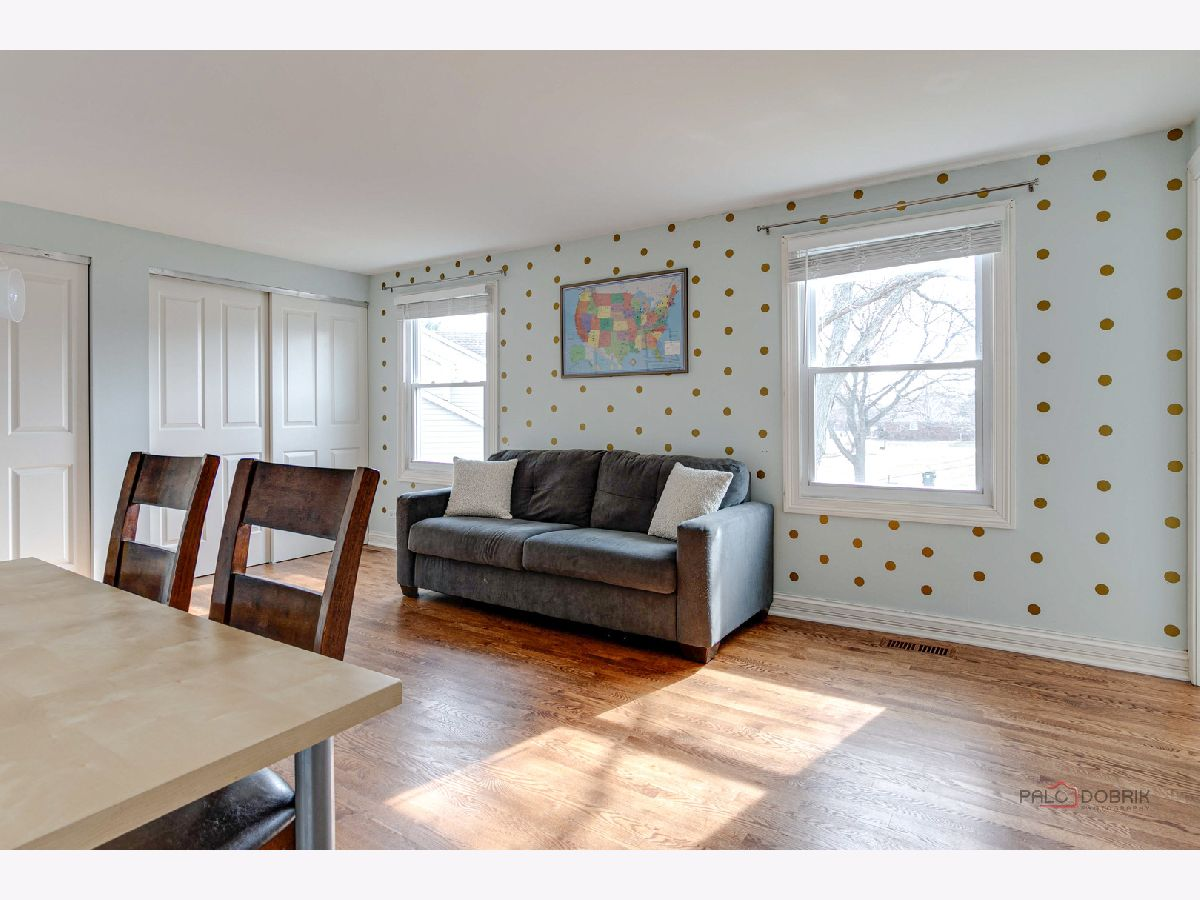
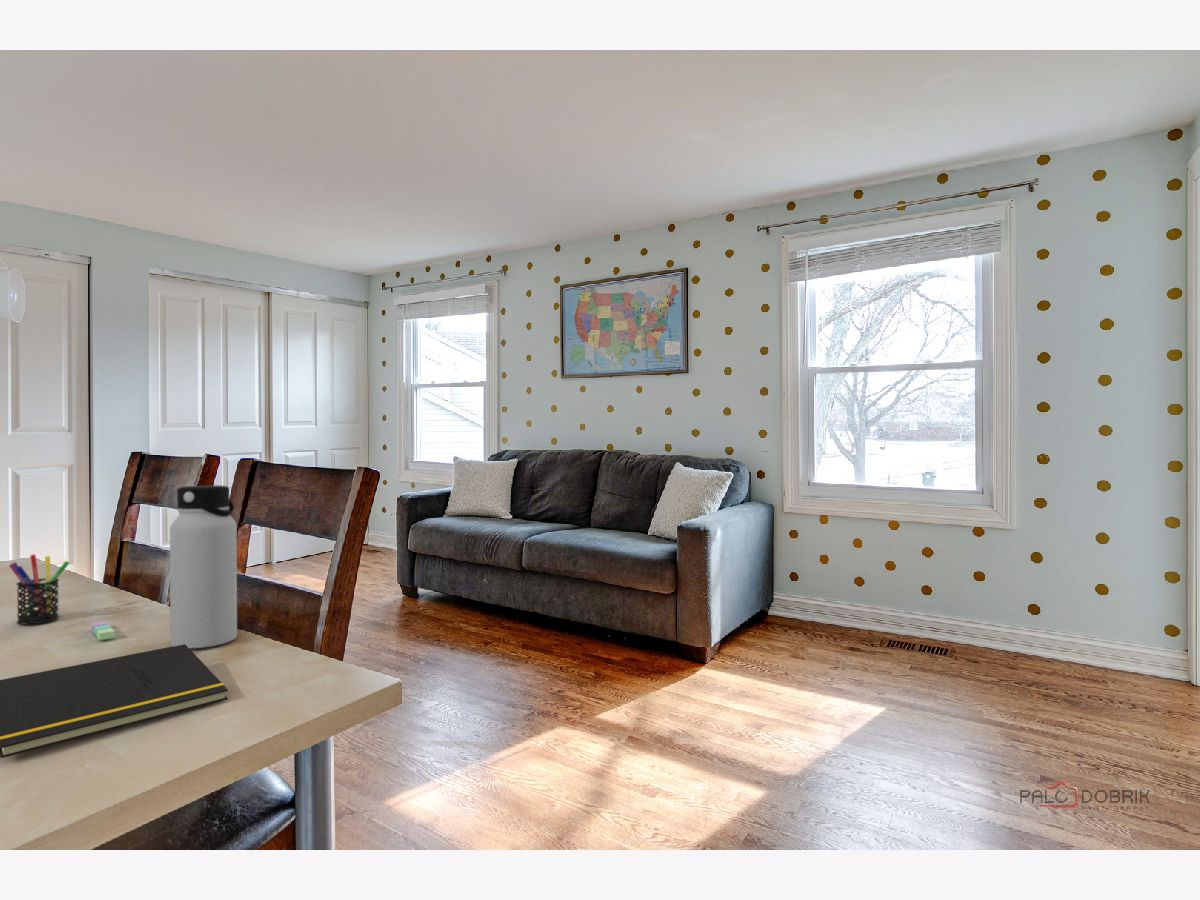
+ water bottle (204, 563)
+ pen holder (42, 586)
+ notepad (107, 692)
+ sticky notes (102, 630)
